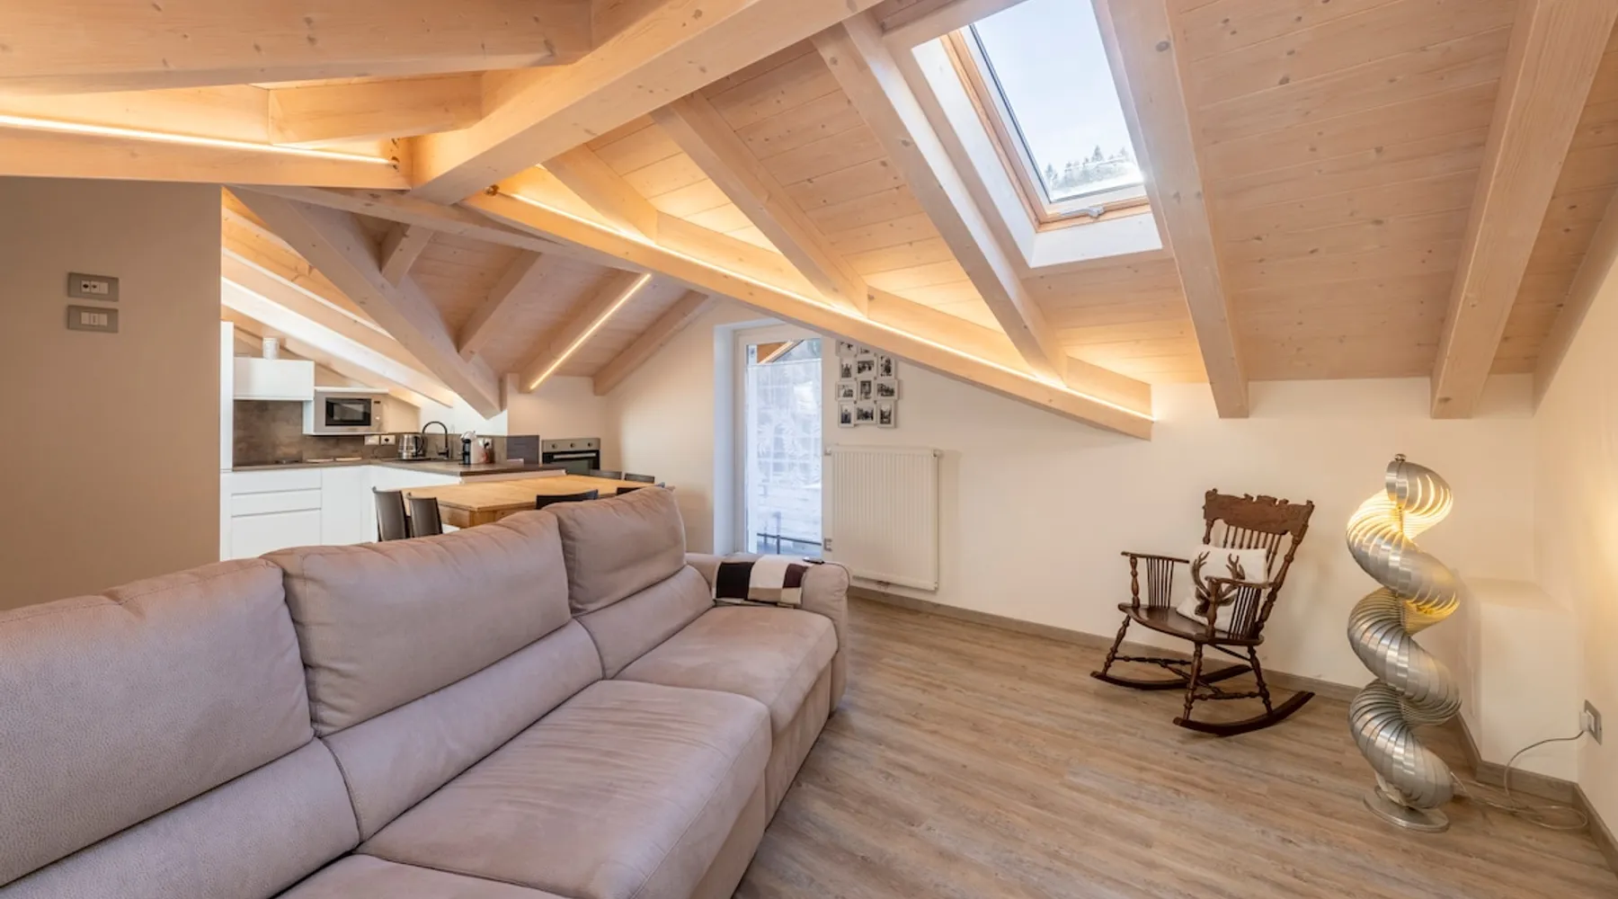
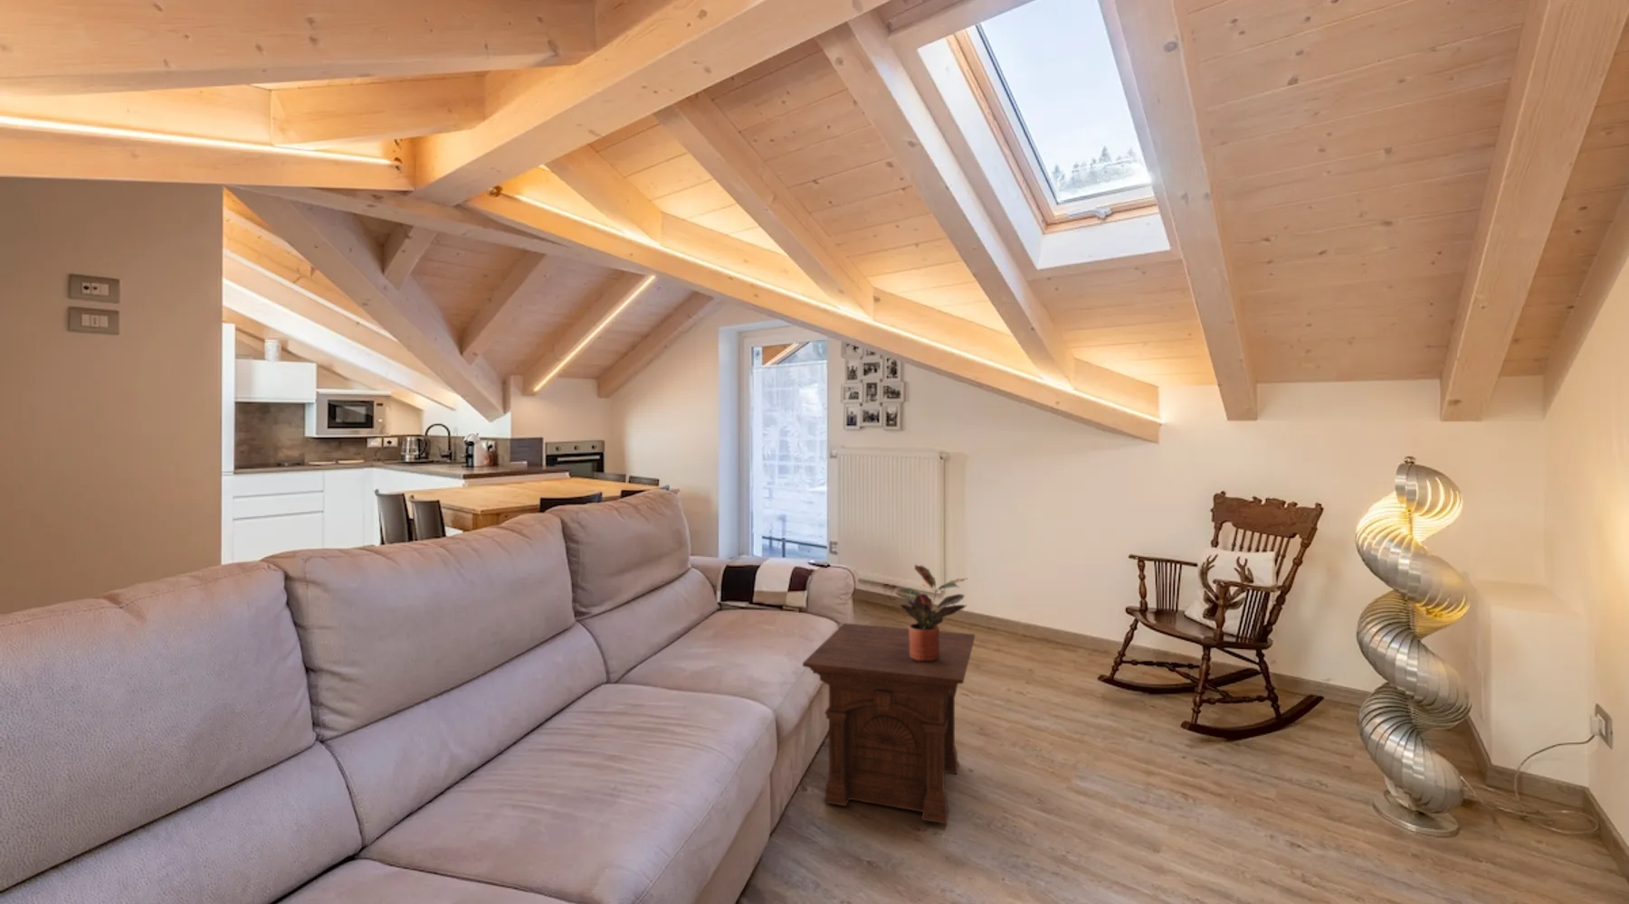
+ side table (895, 714)
+ potted plant (931, 608)
